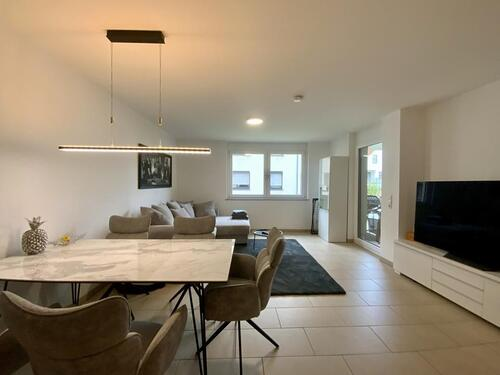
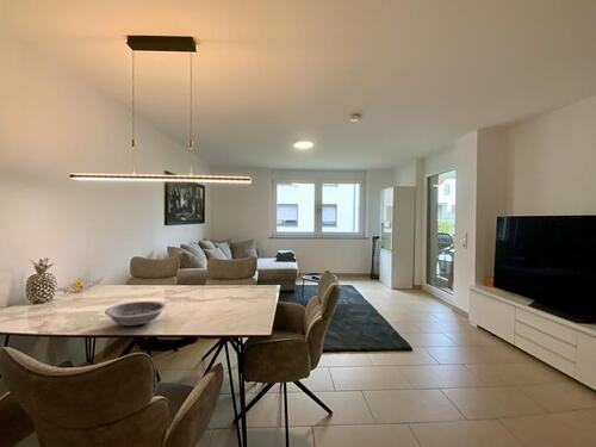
+ bowl (136, 315)
